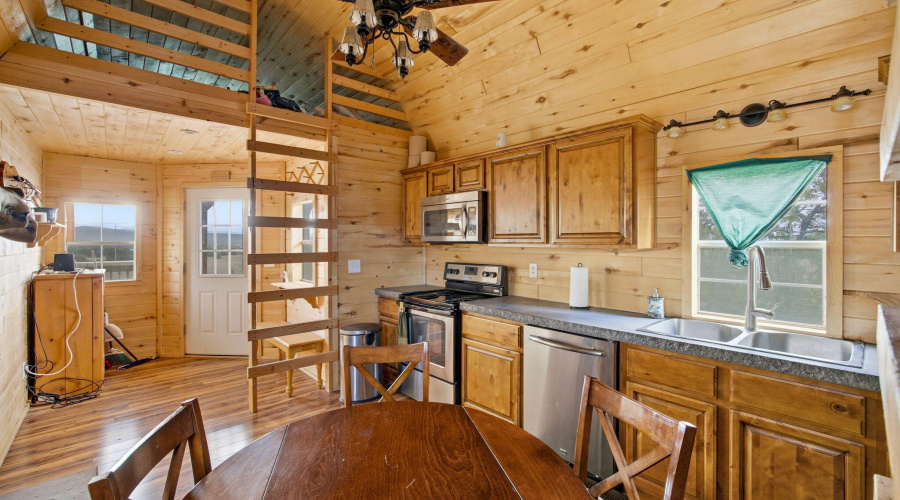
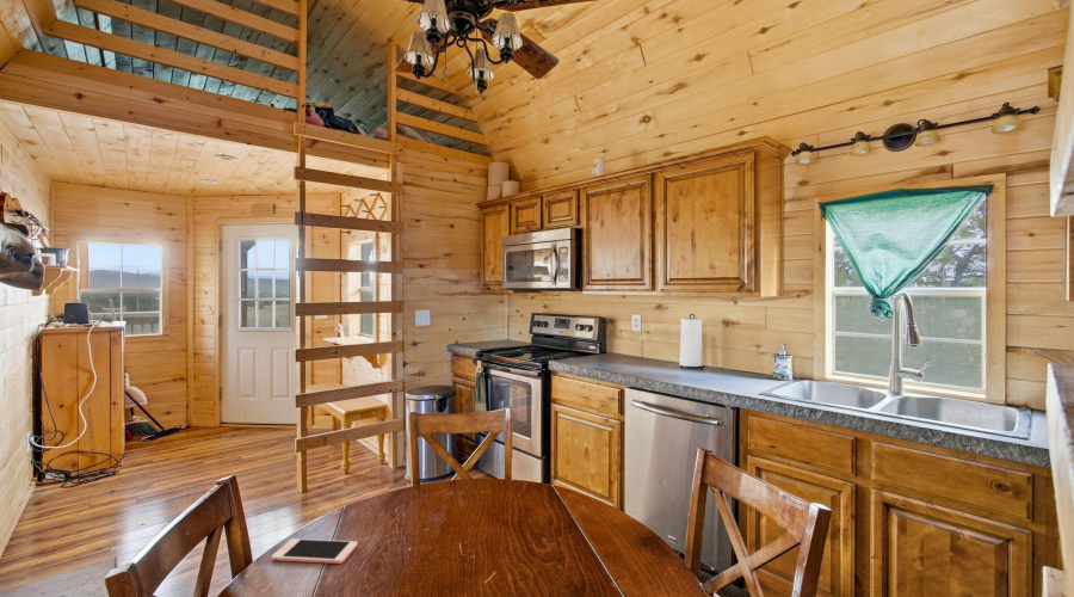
+ cell phone (315, 550)
